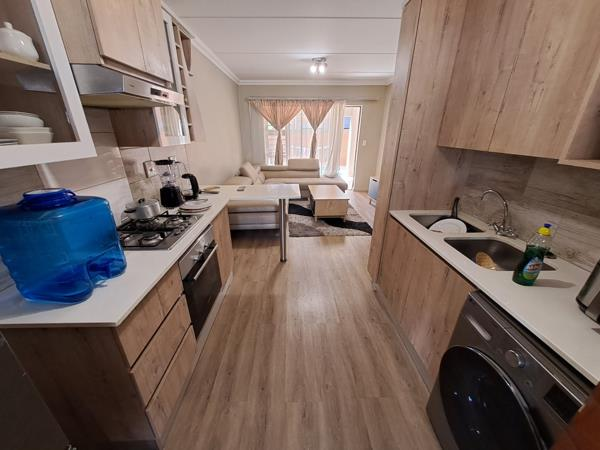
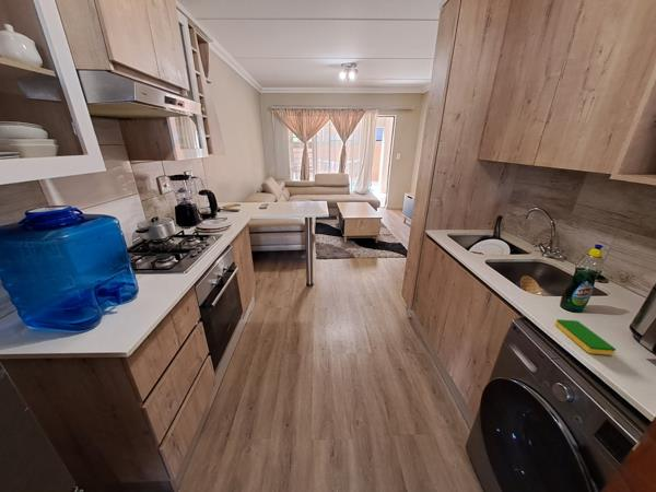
+ dish sponge (583, 336)
